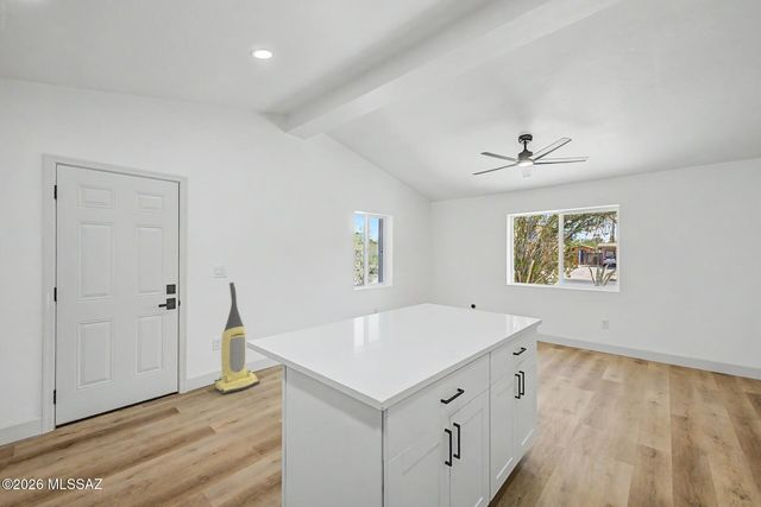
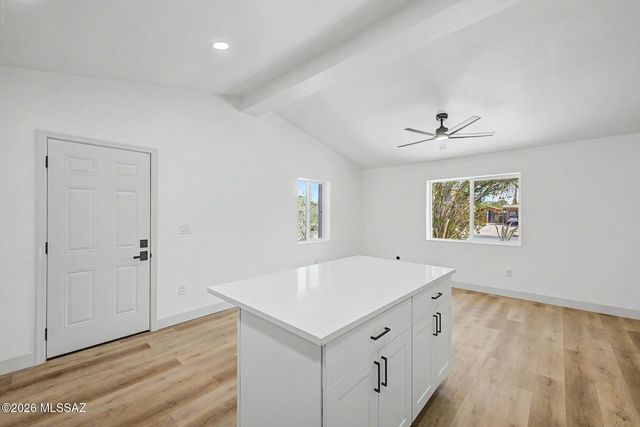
- vacuum cleaner (237, 334)
